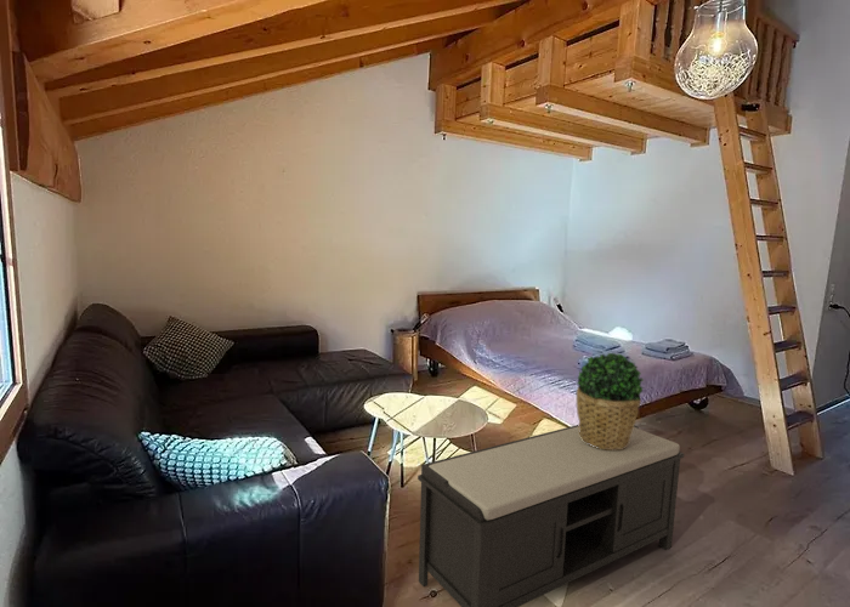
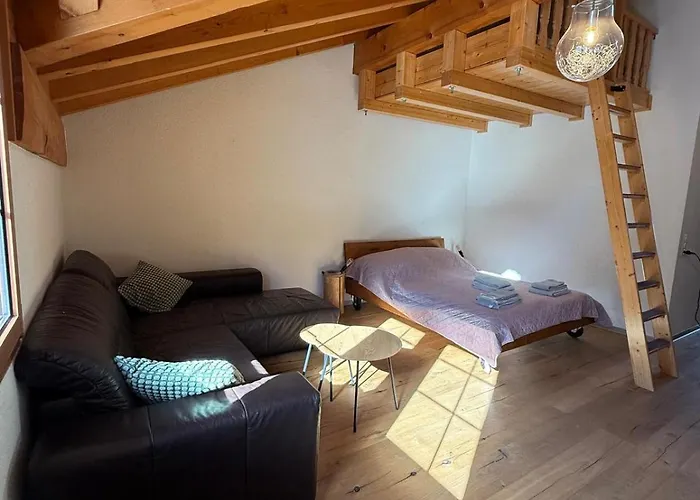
- bench (556, 509)
- potted plant (607, 397)
